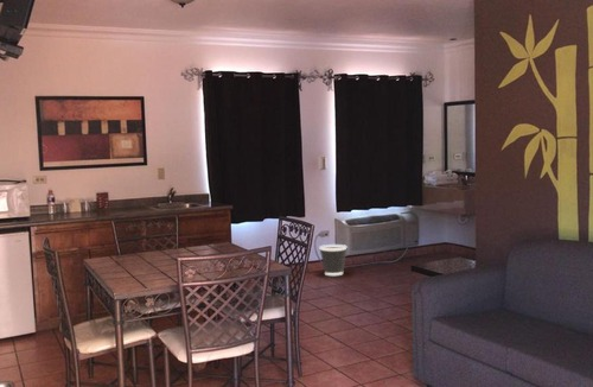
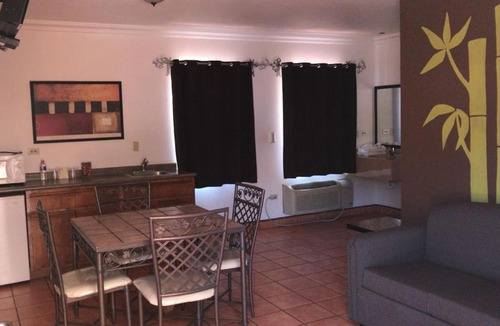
- wastebasket (333, 260)
